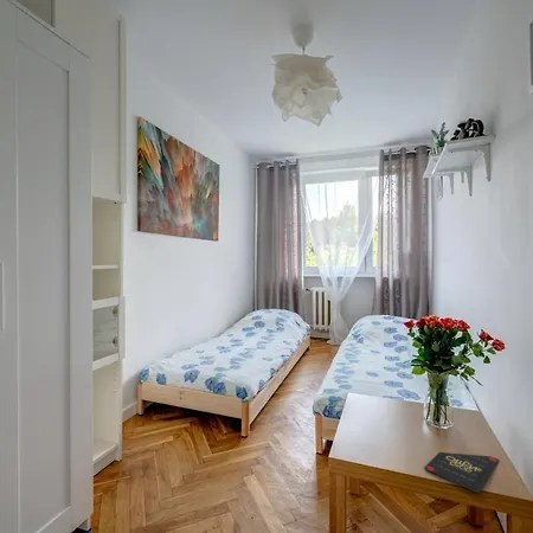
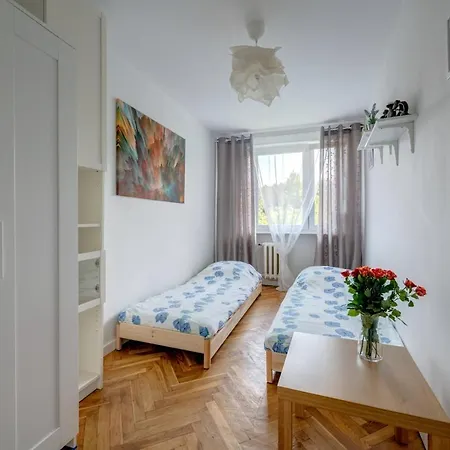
- playing card (462, 463)
